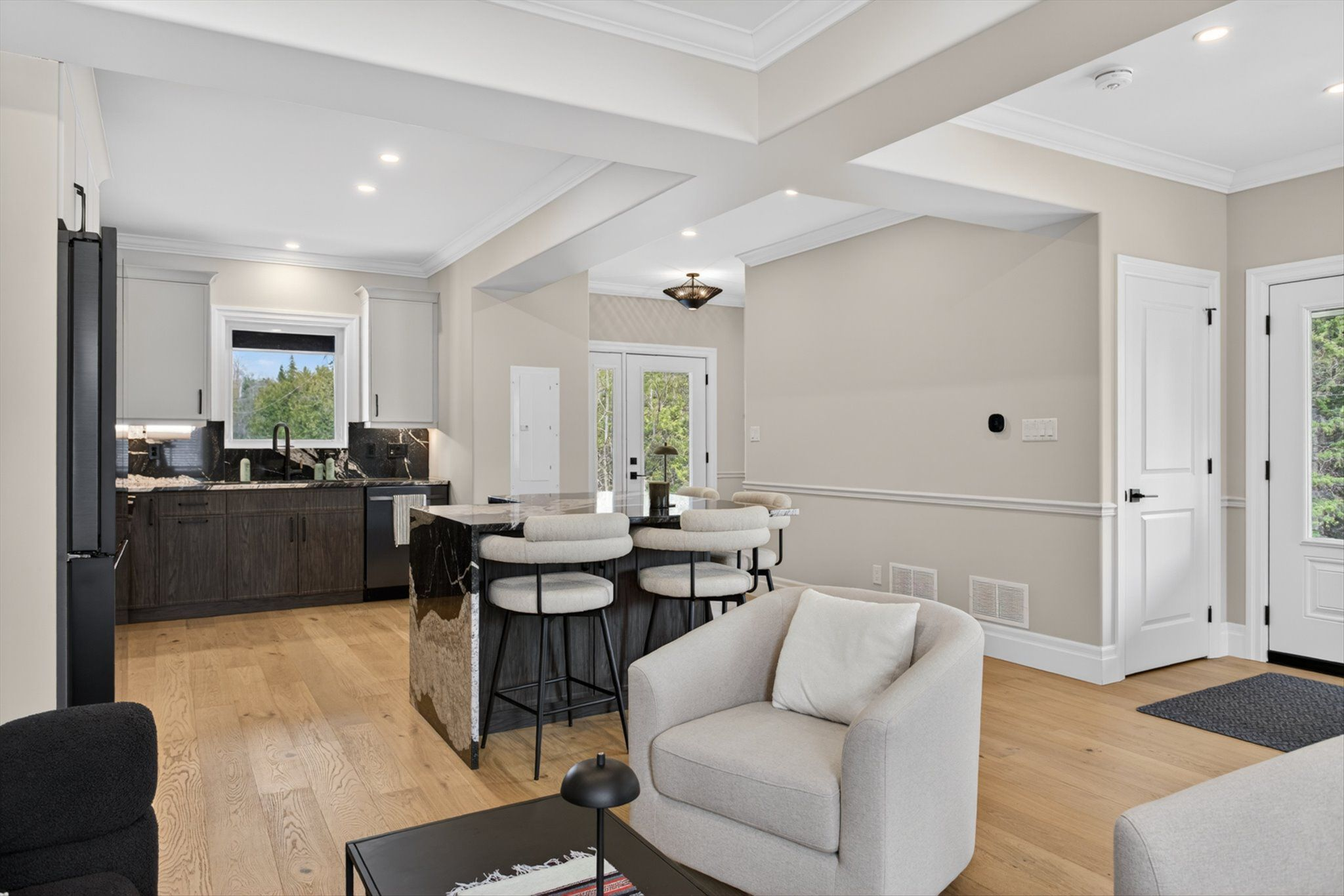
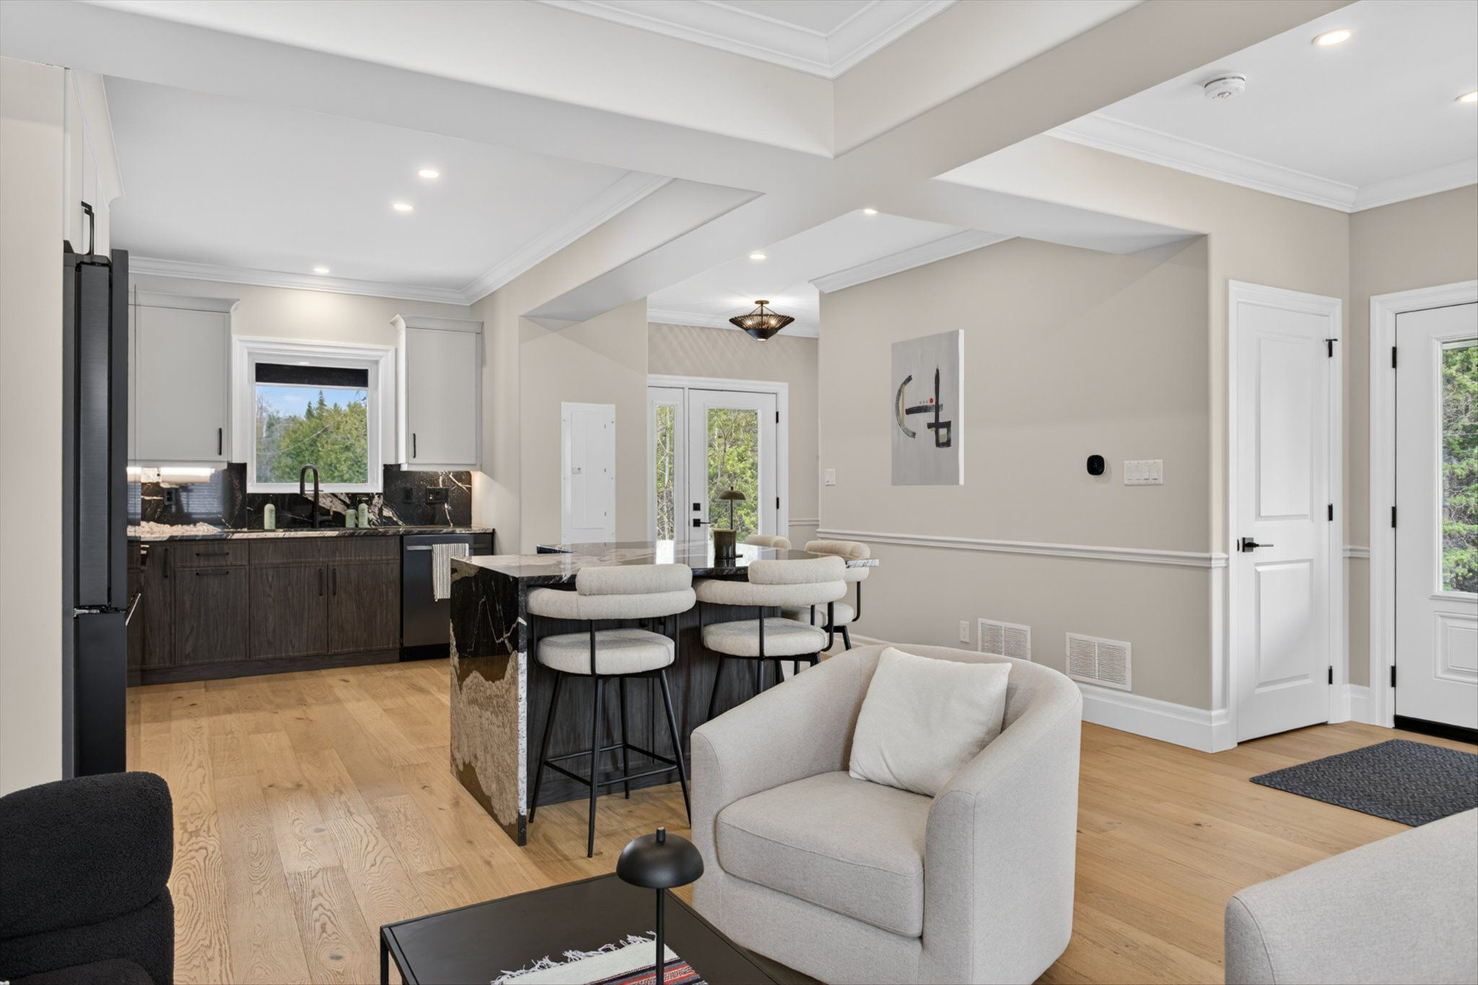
+ wall art (926, 410)
